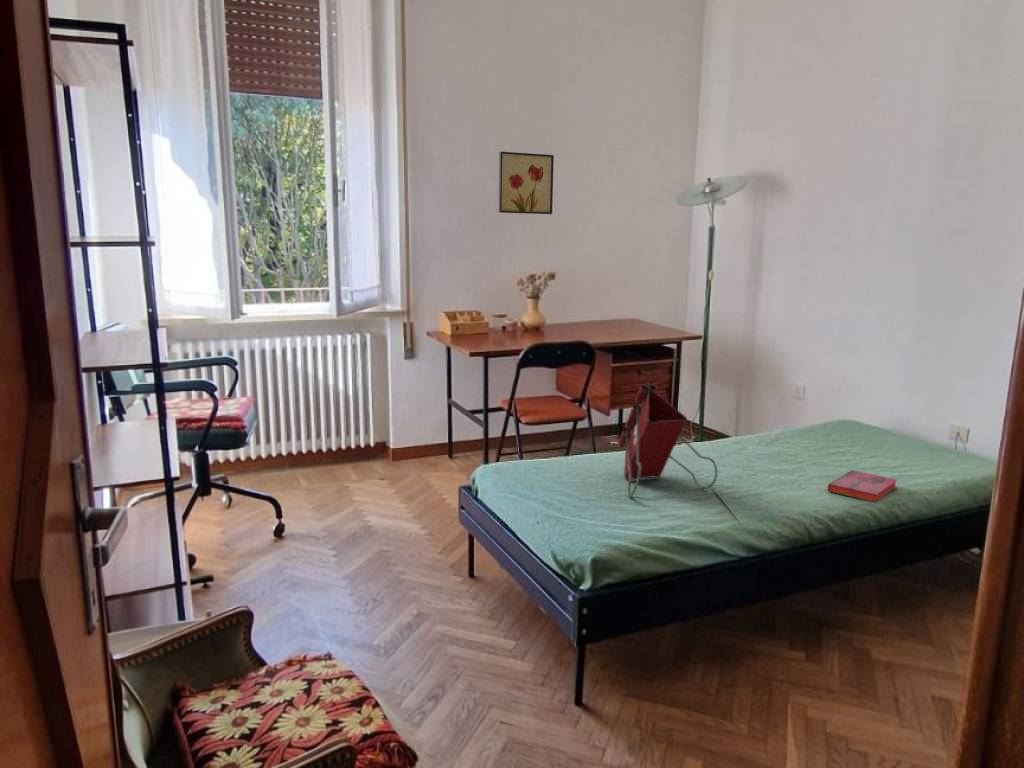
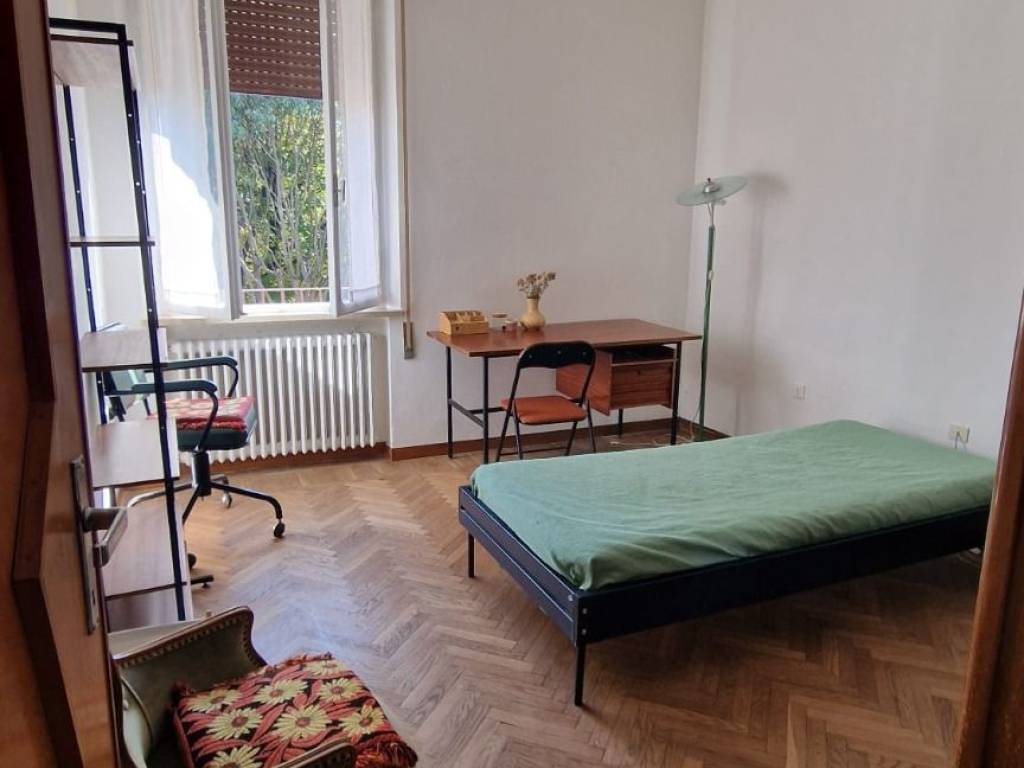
- tote bag (650, 434)
- hardback book (862, 485)
- wall art (525, 183)
